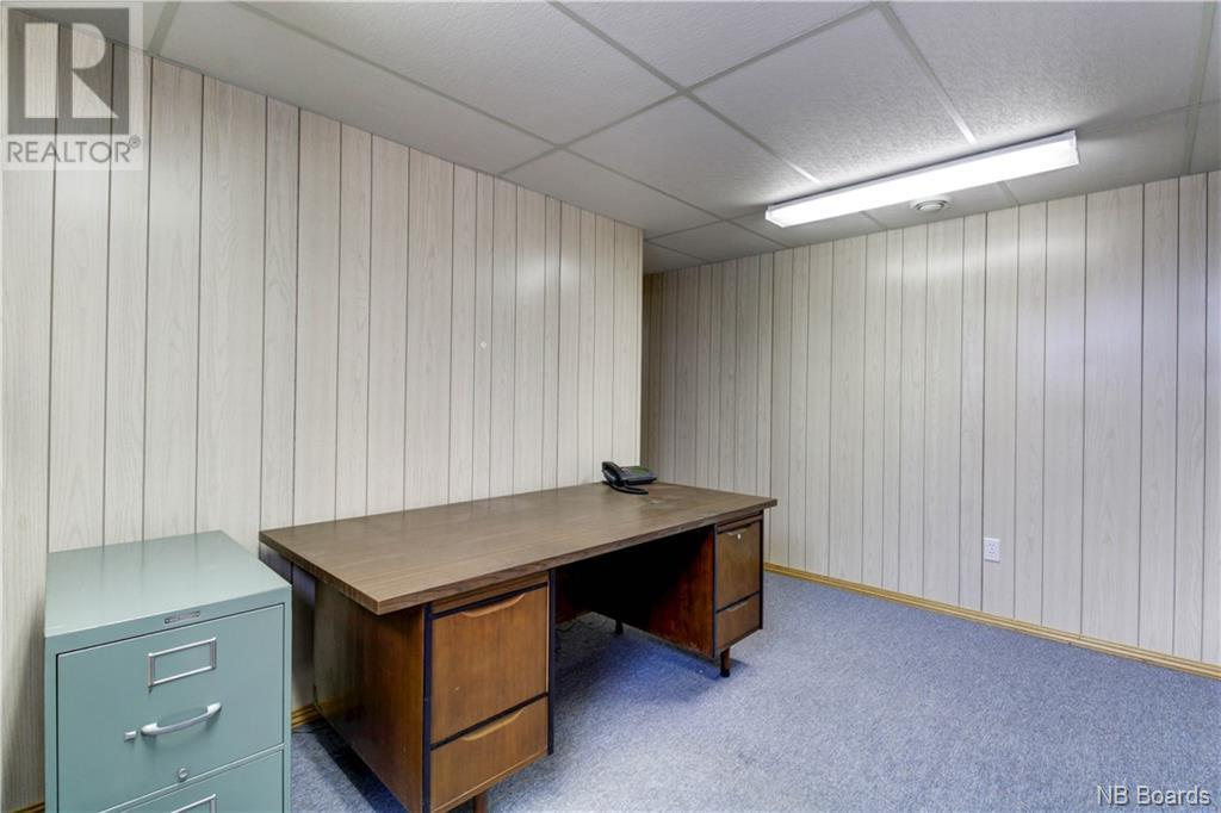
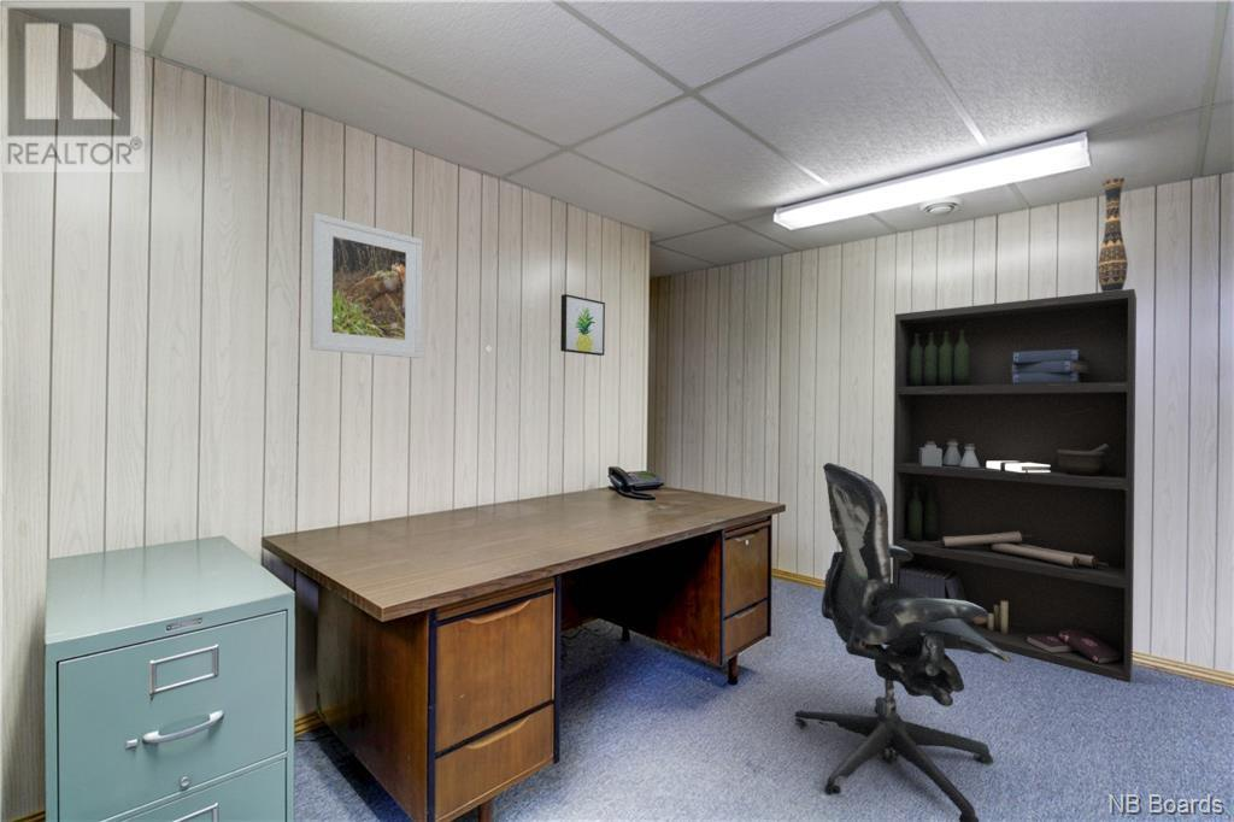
+ wall art (583, 325)
+ decorative vase (1112, 236)
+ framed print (370, 290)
+ office chair (892, 611)
+ bookshelf (1003, 474)
